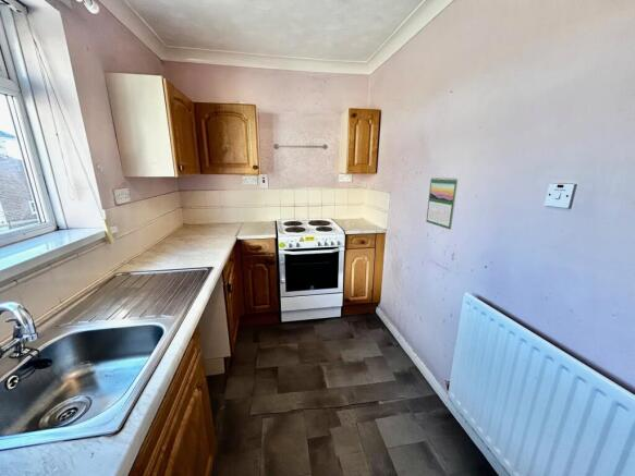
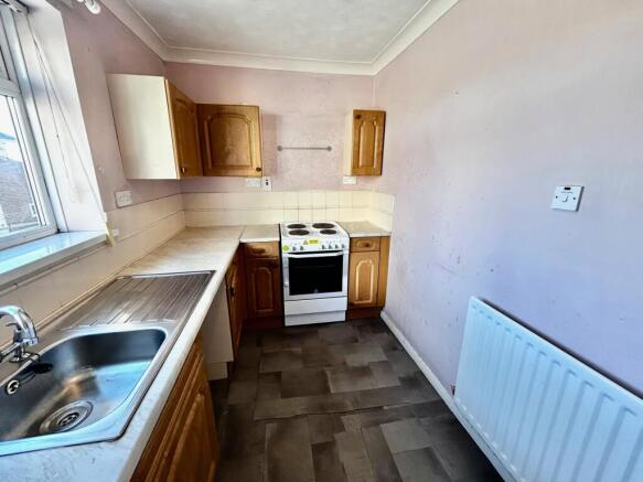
- calendar (440, 202)
